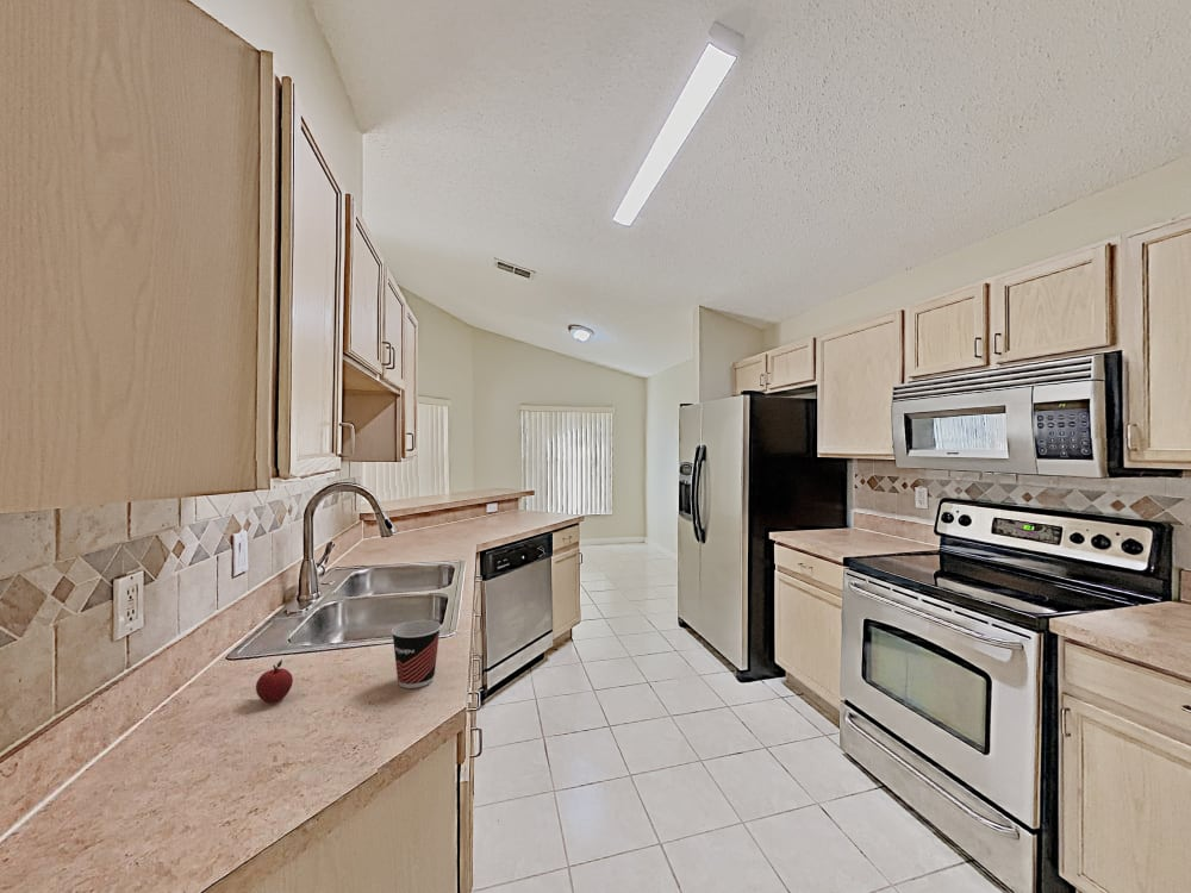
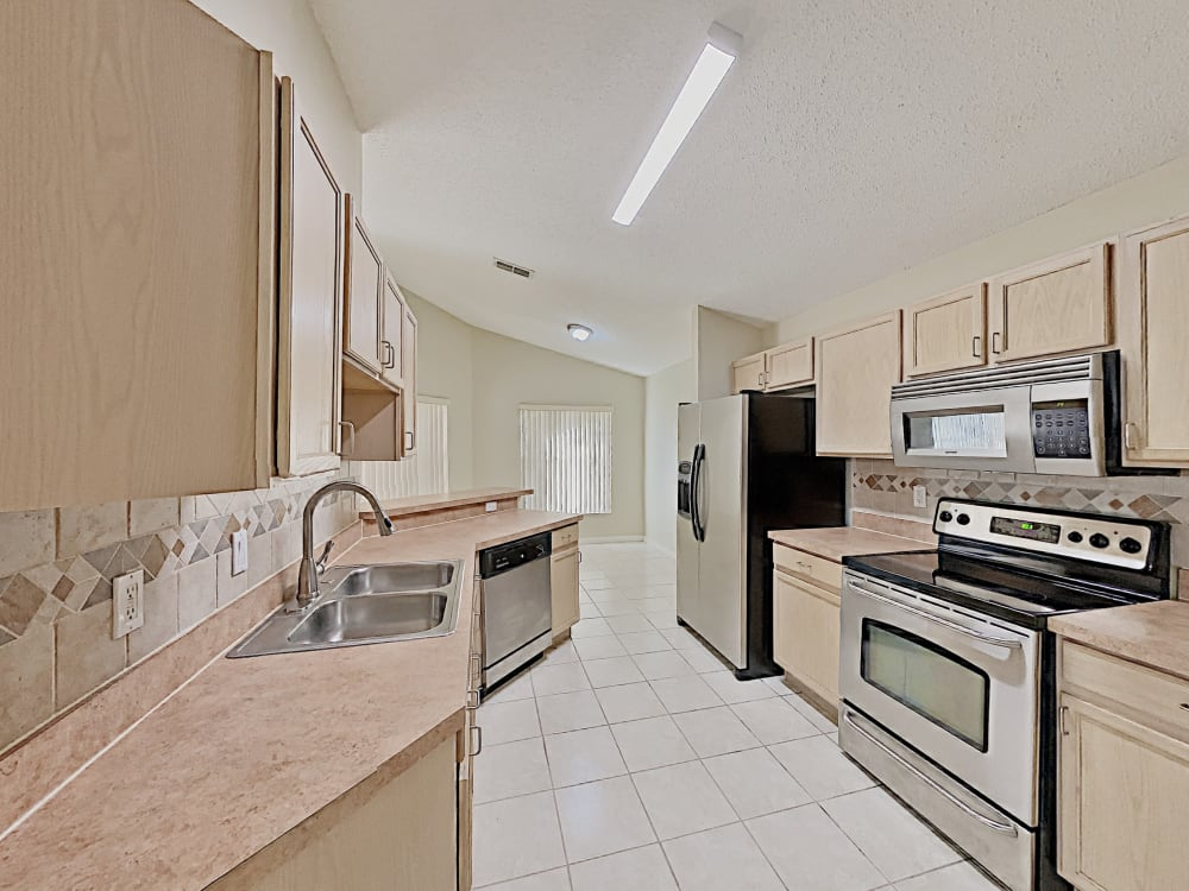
- cup (416, 654)
- apple (274, 680)
